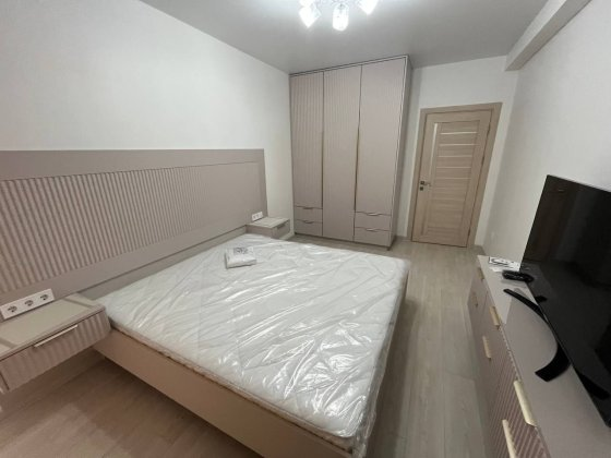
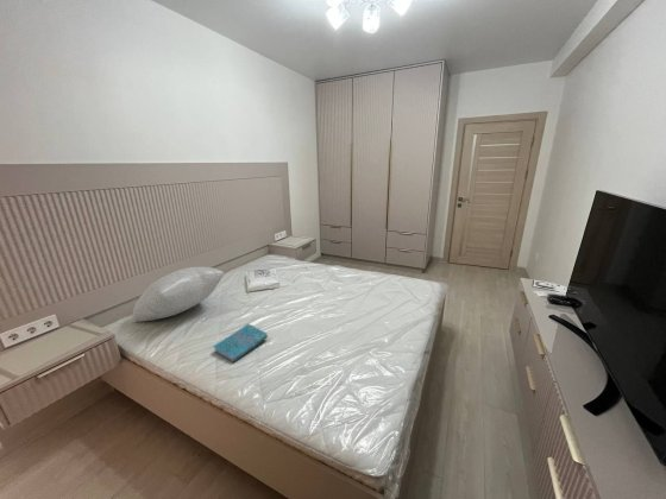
+ cover (241, 341)
+ pillow (178, 291)
